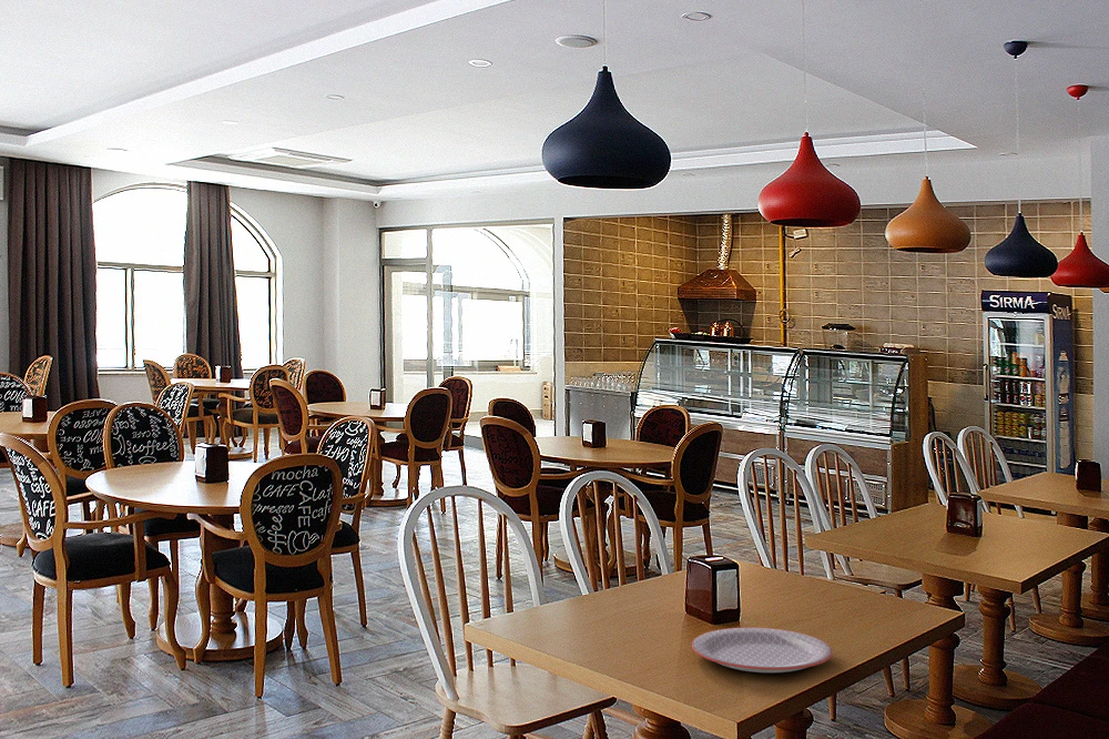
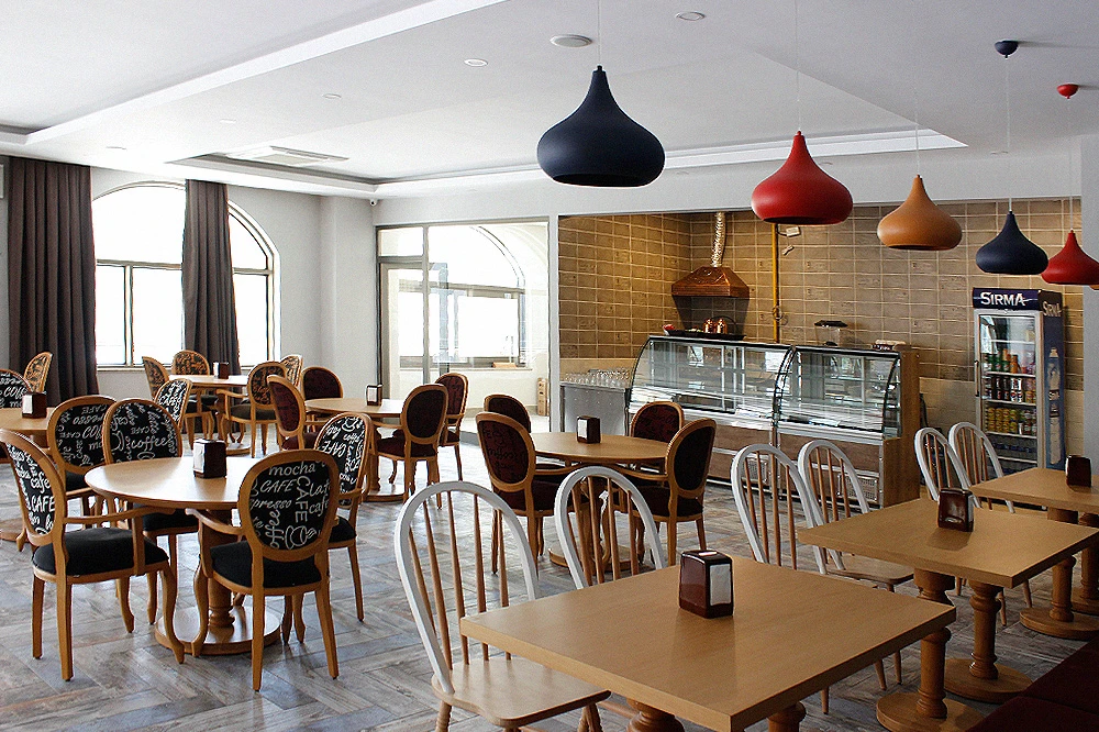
- plate (761, 651)
